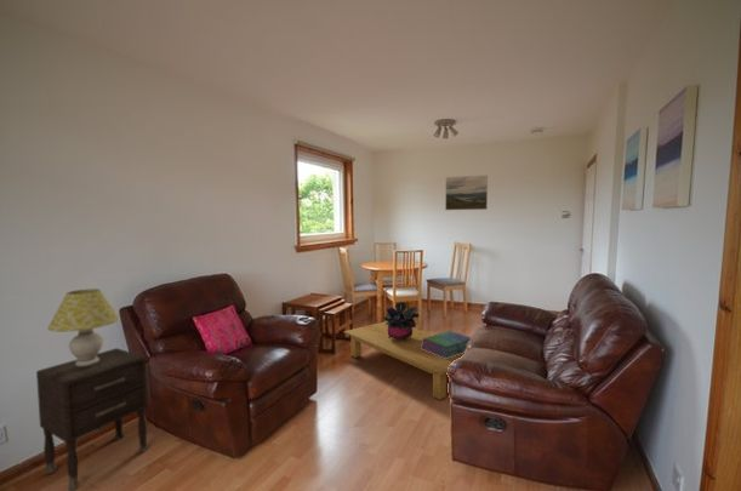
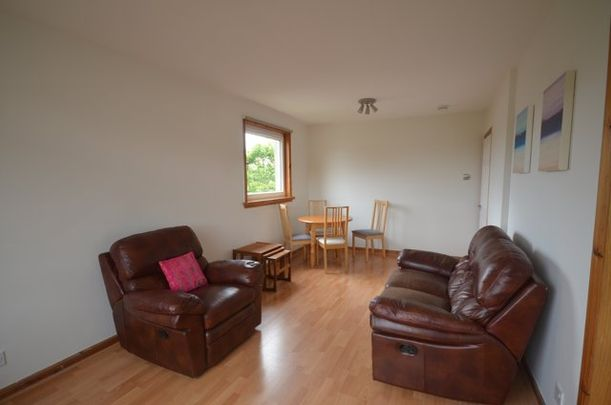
- potted plant (400, 319)
- nightstand (96, 412)
- table lamp (85, 327)
- coffee table (410, 353)
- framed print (466, 193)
- stack of books (448, 343)
